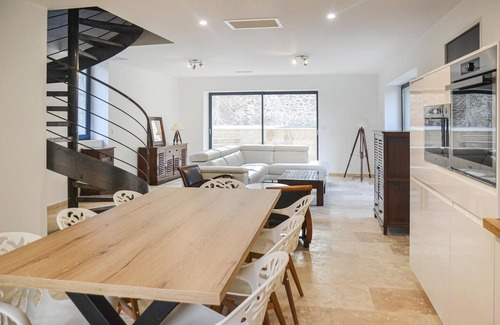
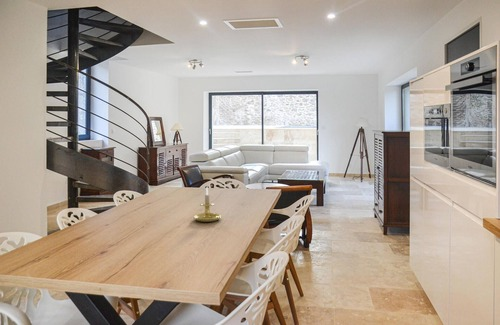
+ candle holder (207, 202)
